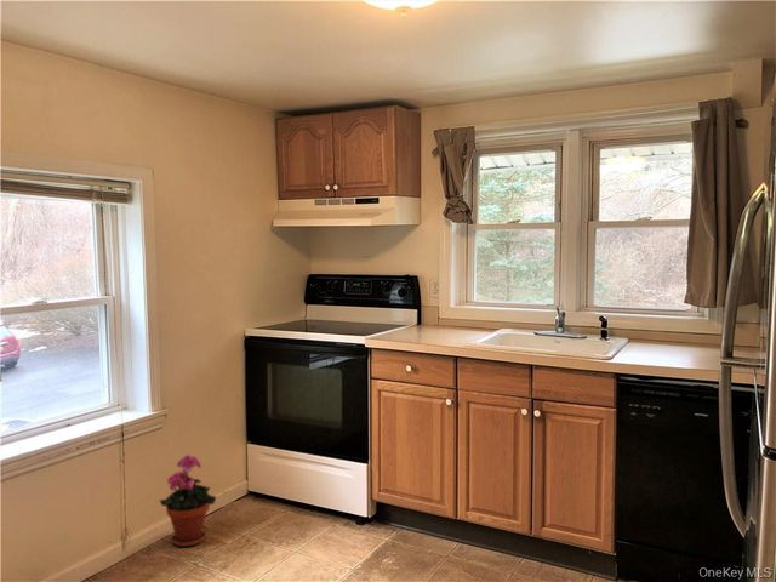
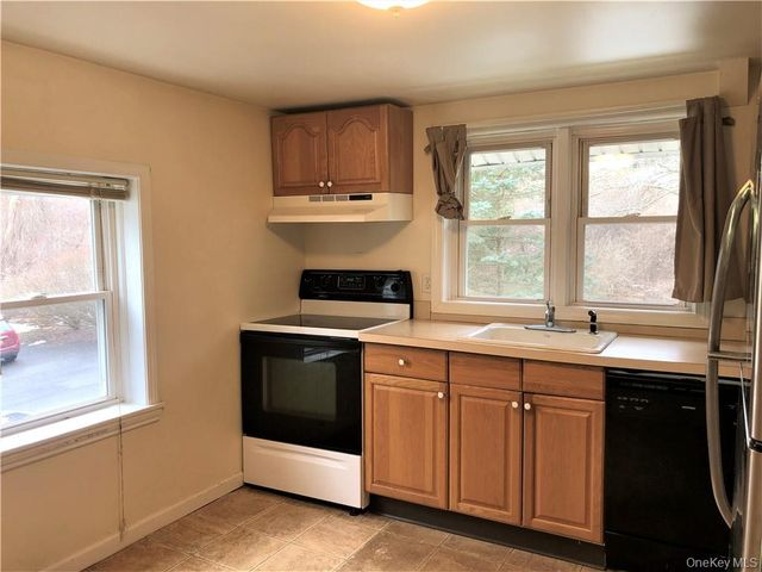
- potted plant (186, 497)
